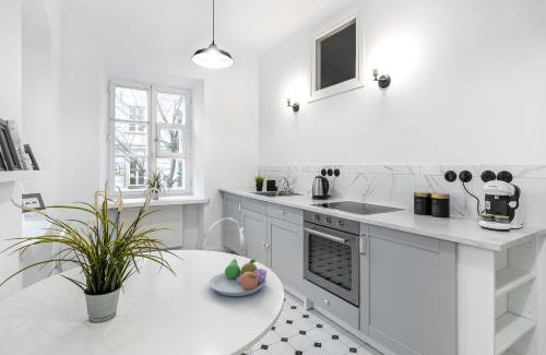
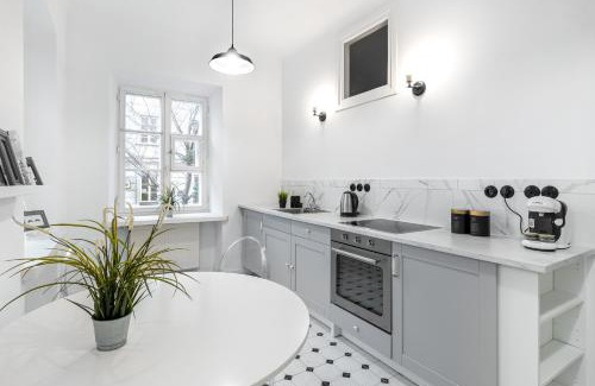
- fruit bowl (238, 274)
